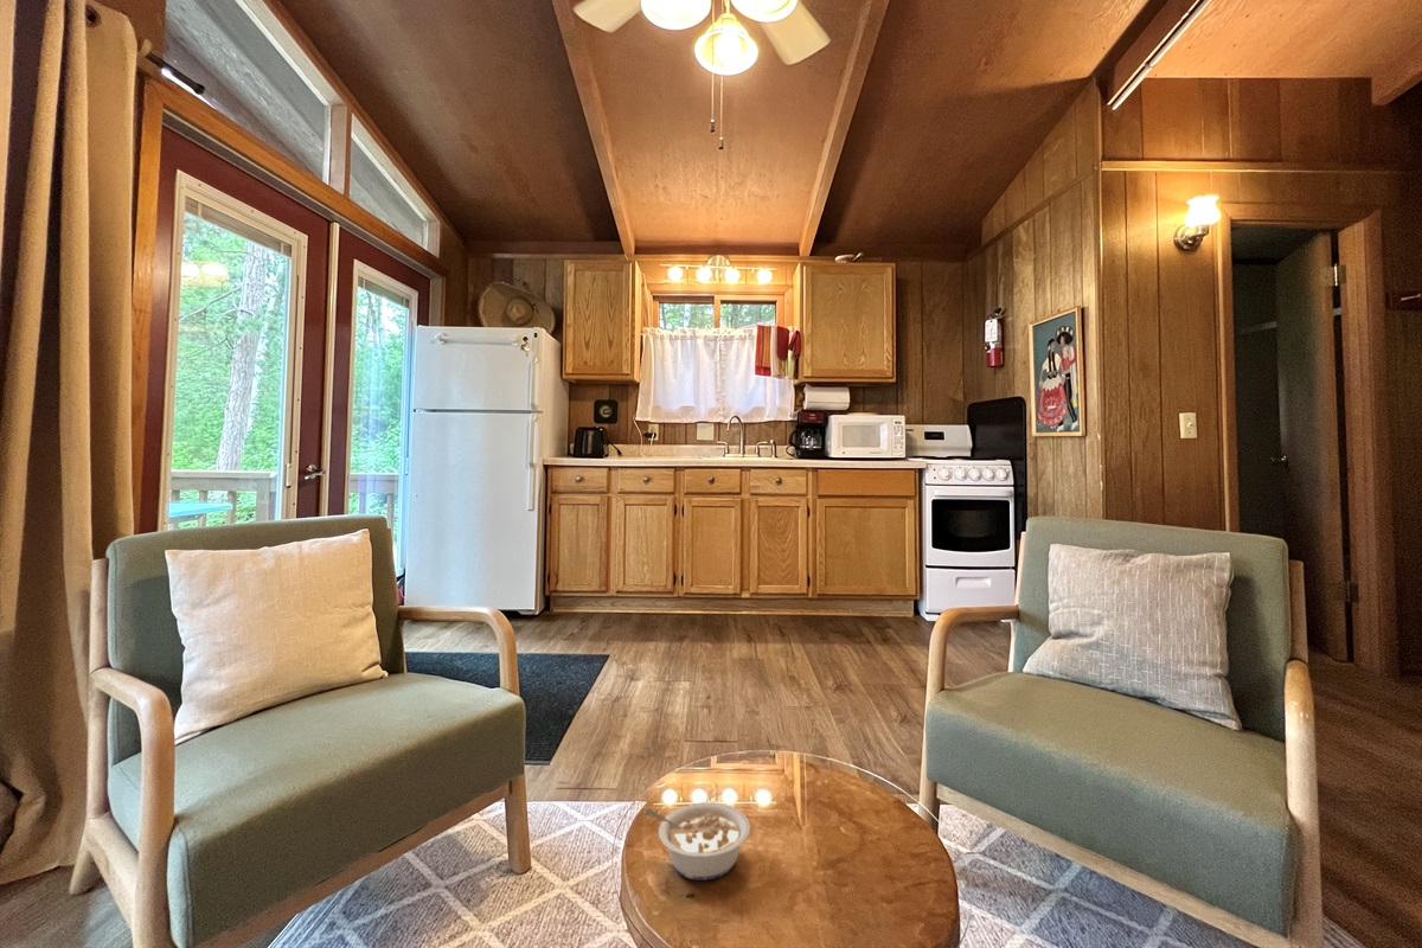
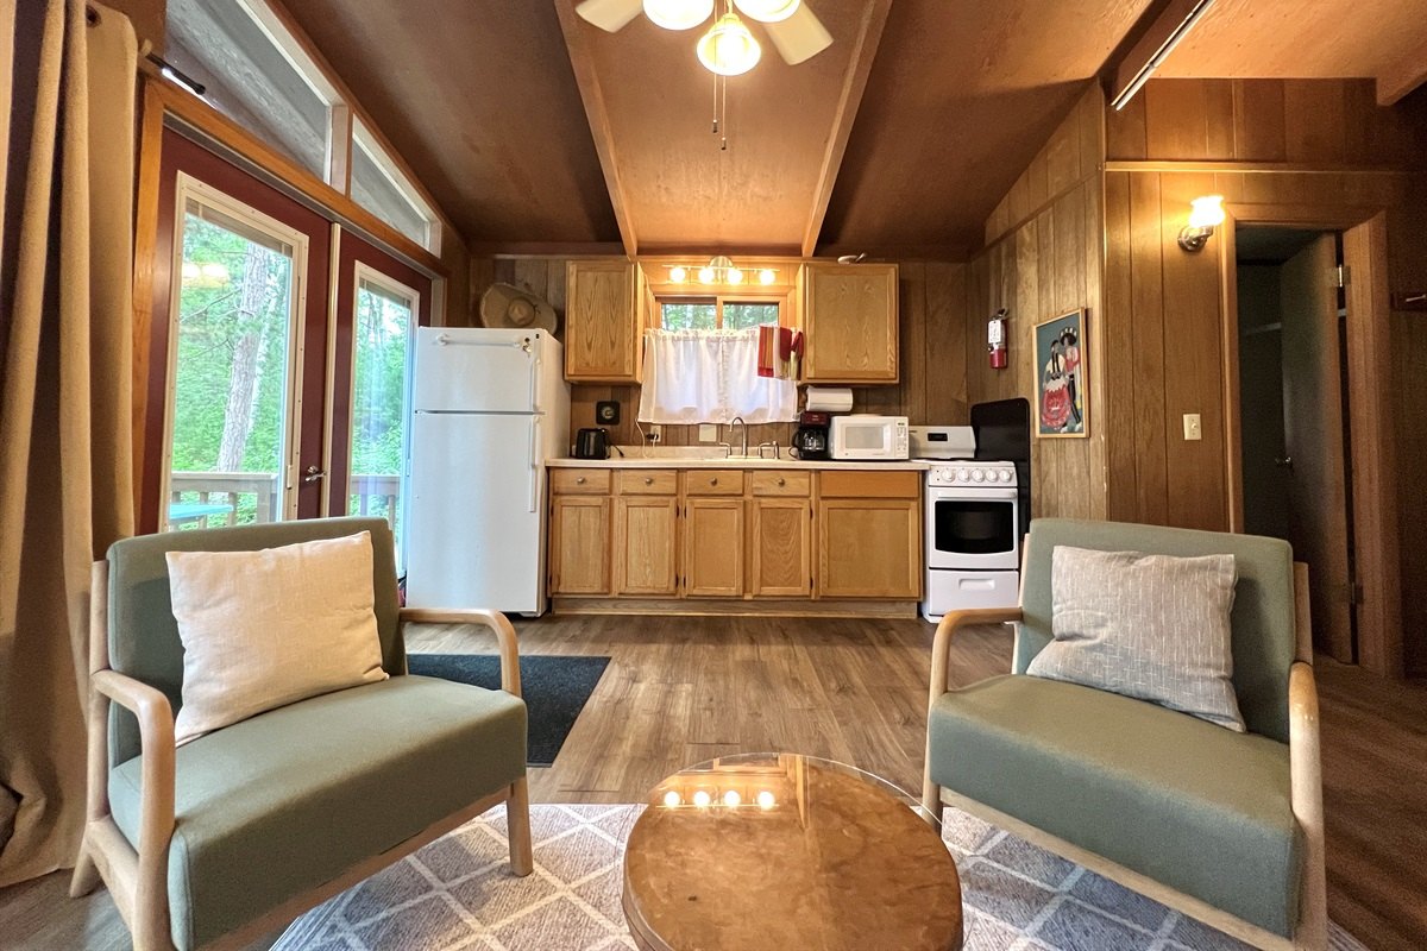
- legume (700, 840)
